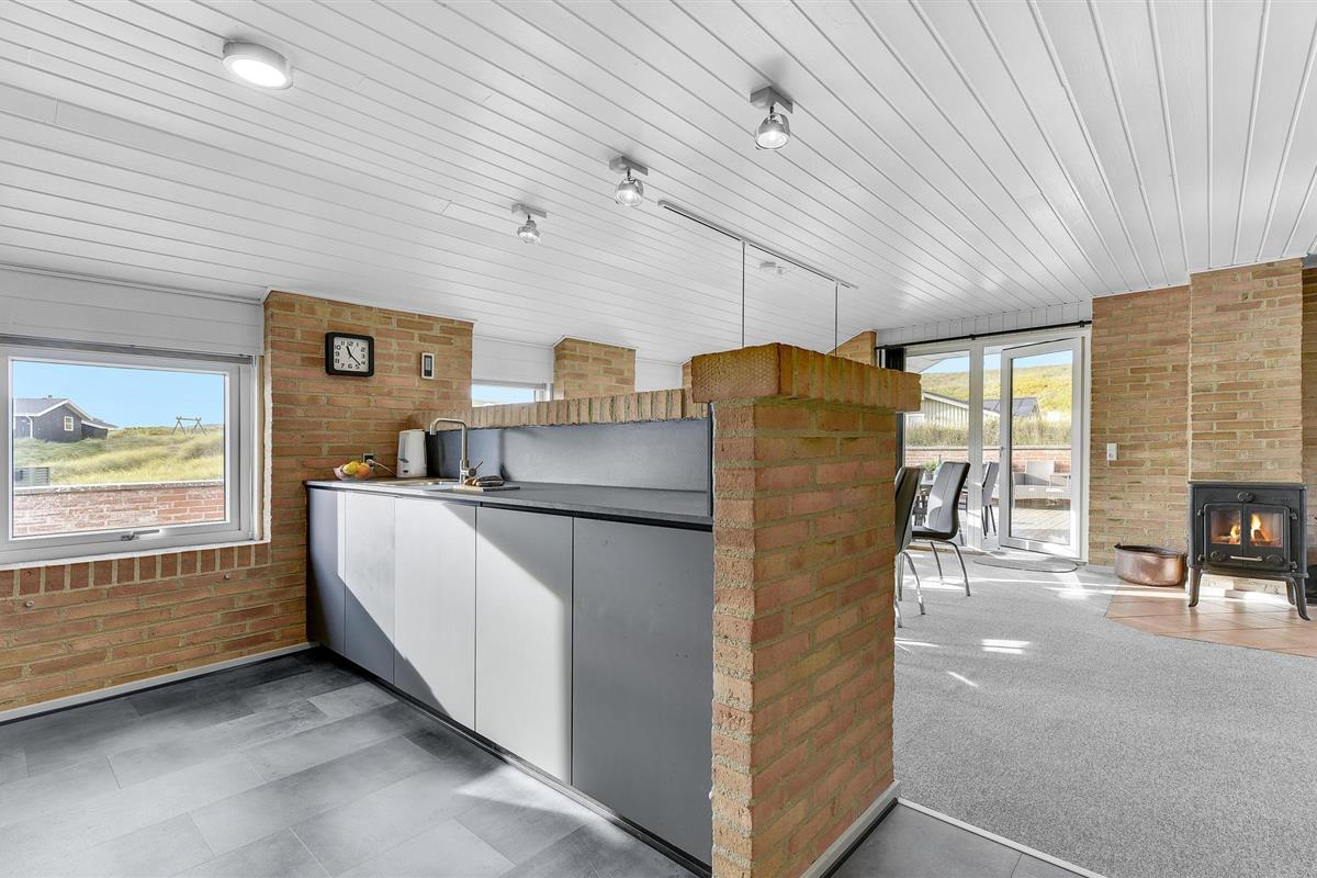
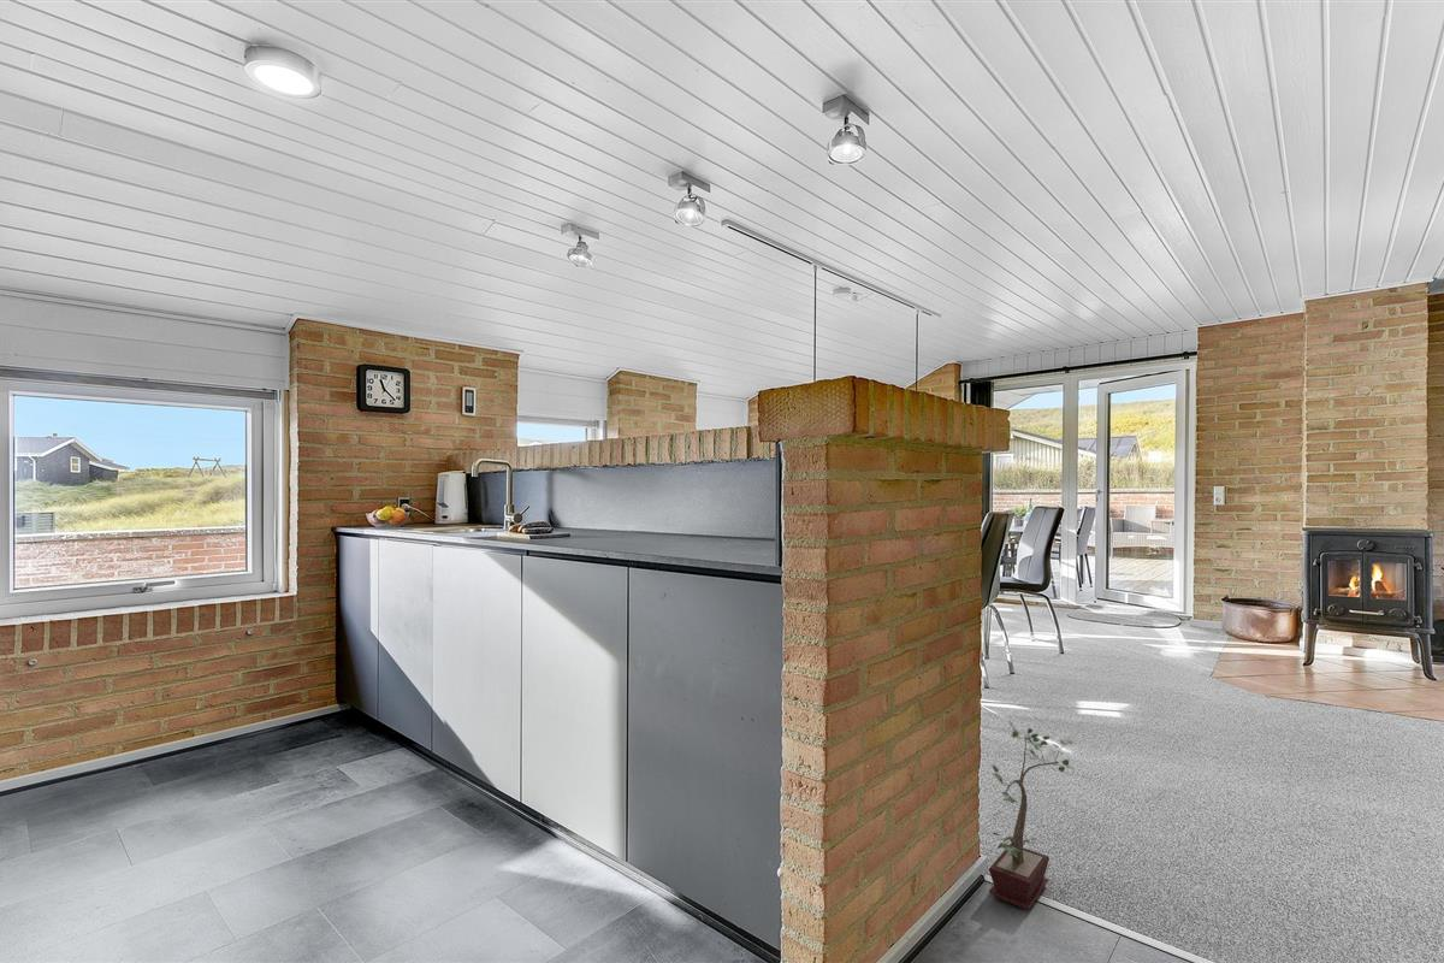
+ potted plant (1025, 803)
